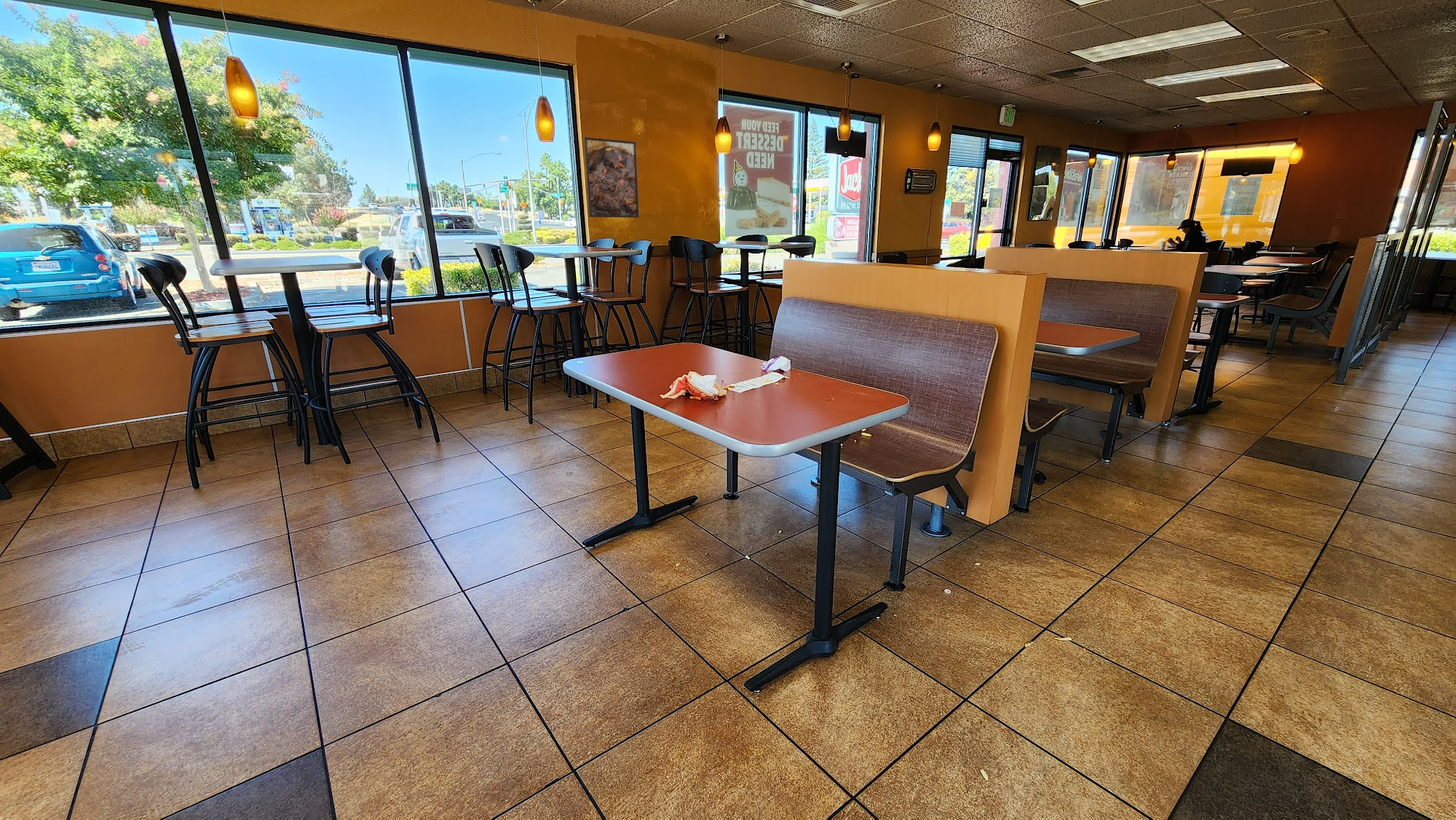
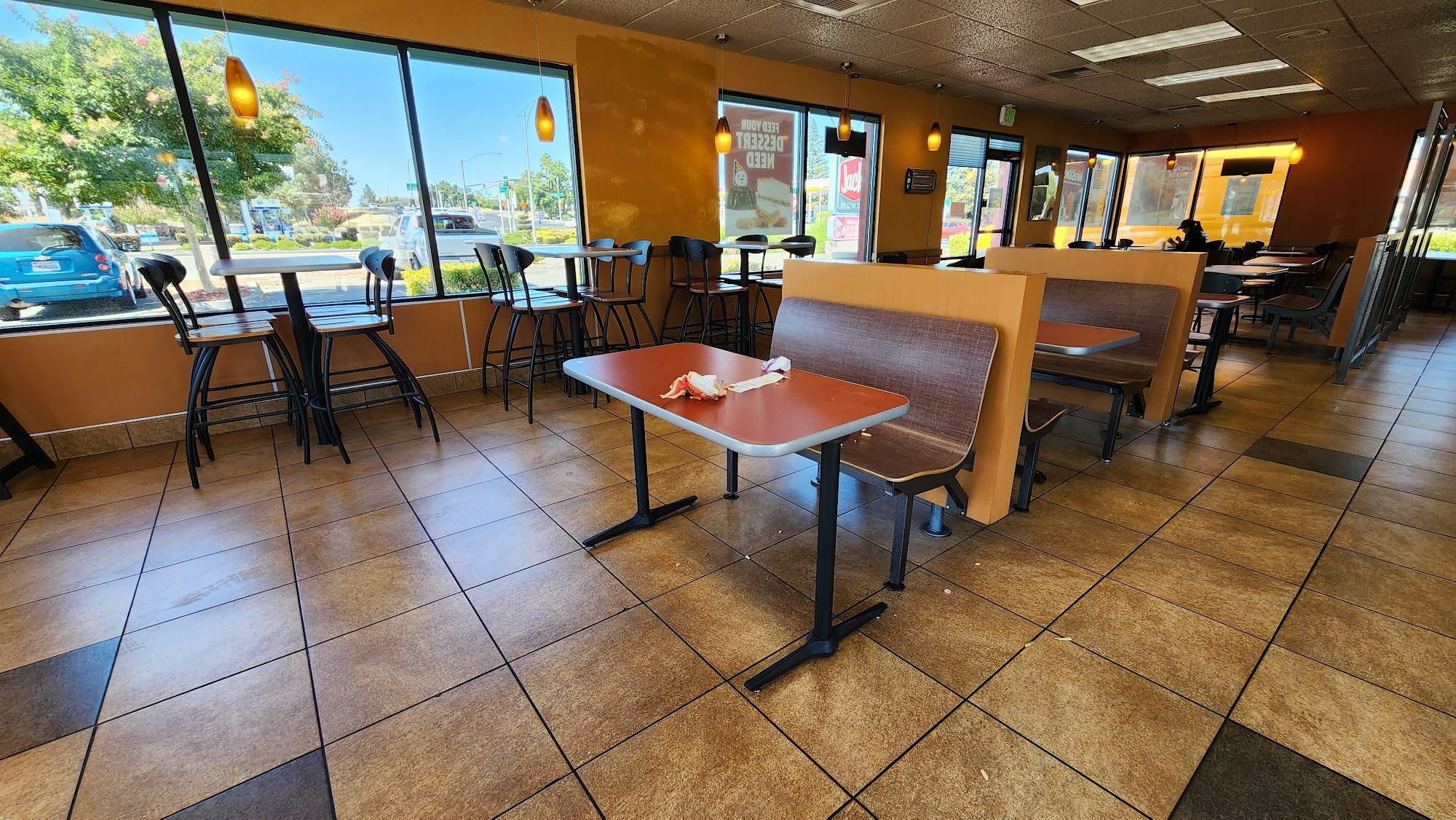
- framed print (612, 179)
